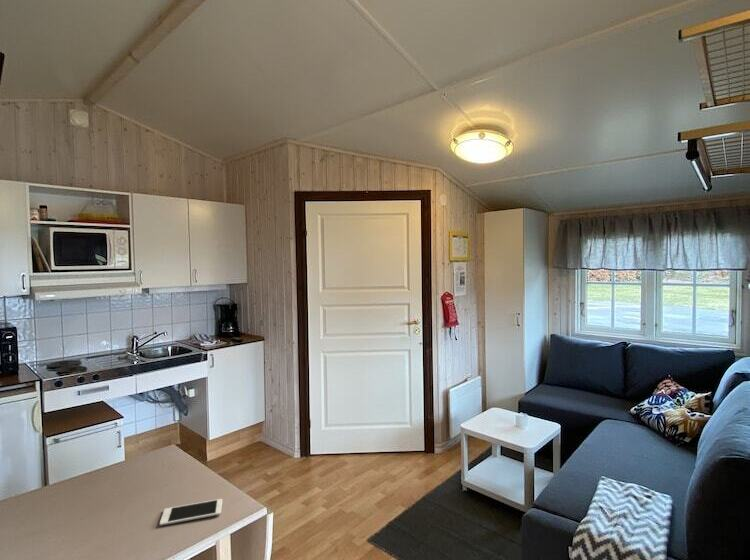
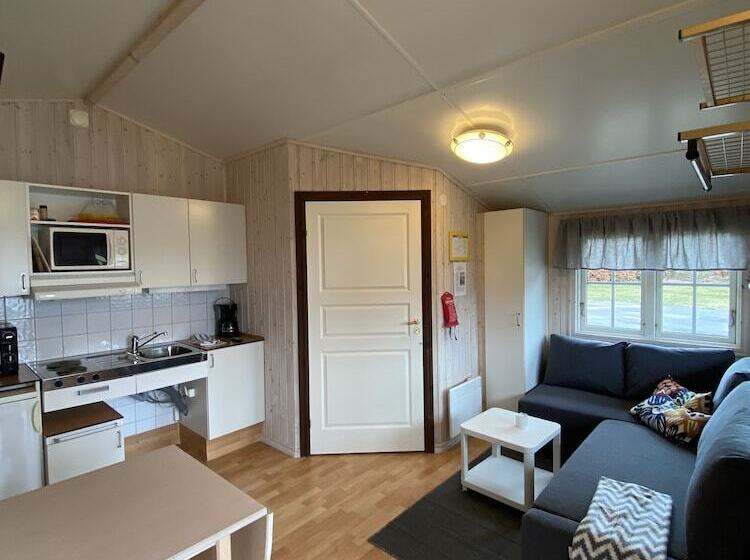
- cell phone (192, 511)
